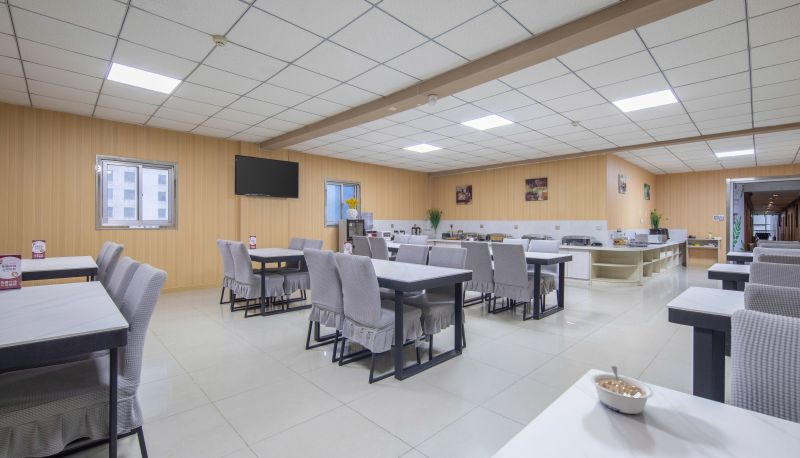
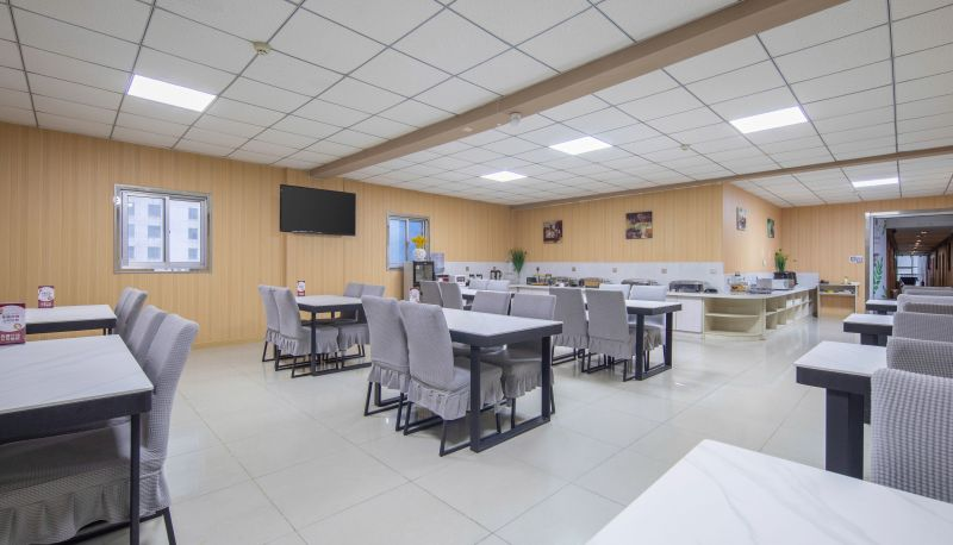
- legume (618, 391)
